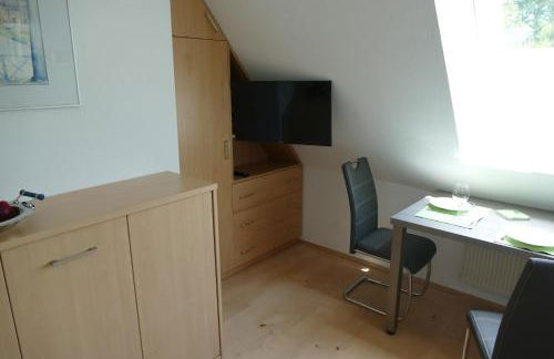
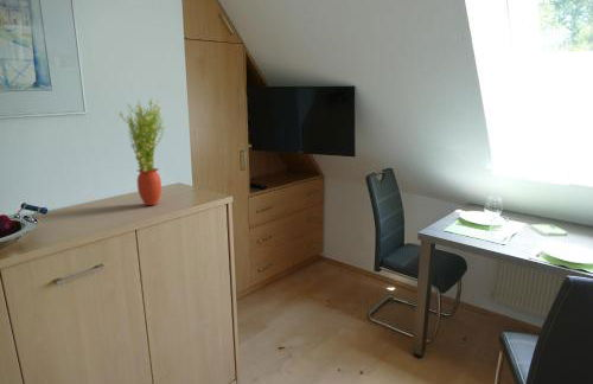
+ potted plant (147, 152)
